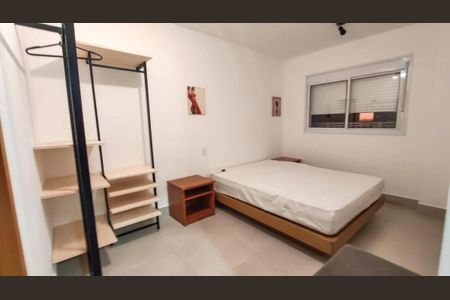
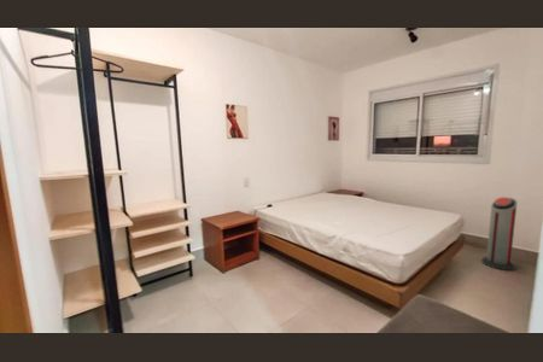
+ air purifier (501, 232)
